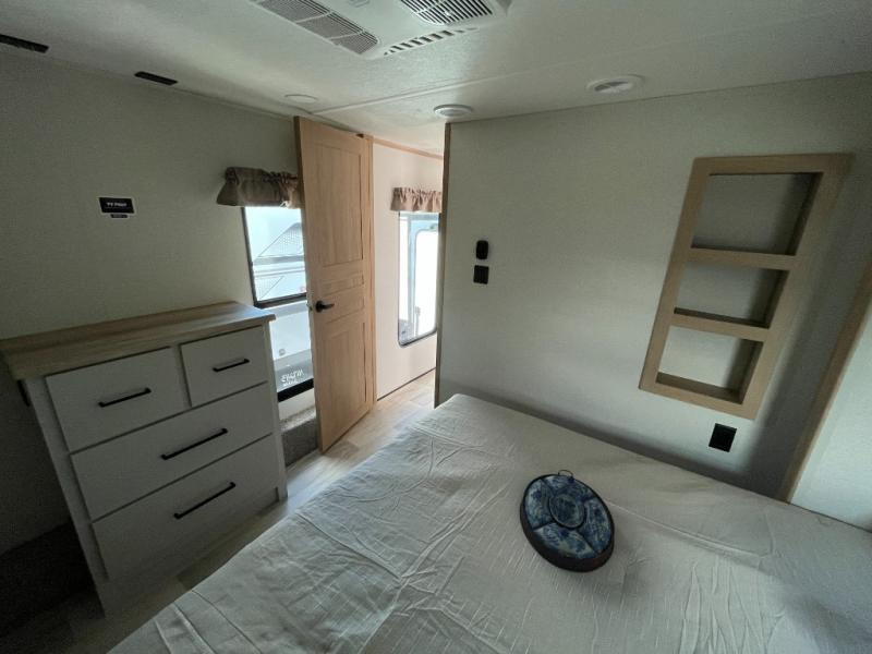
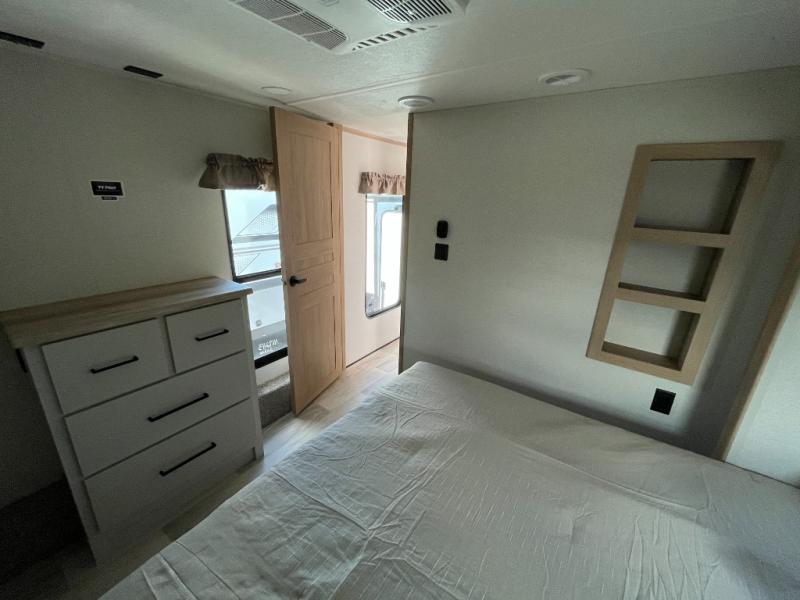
- serving tray (566, 510)
